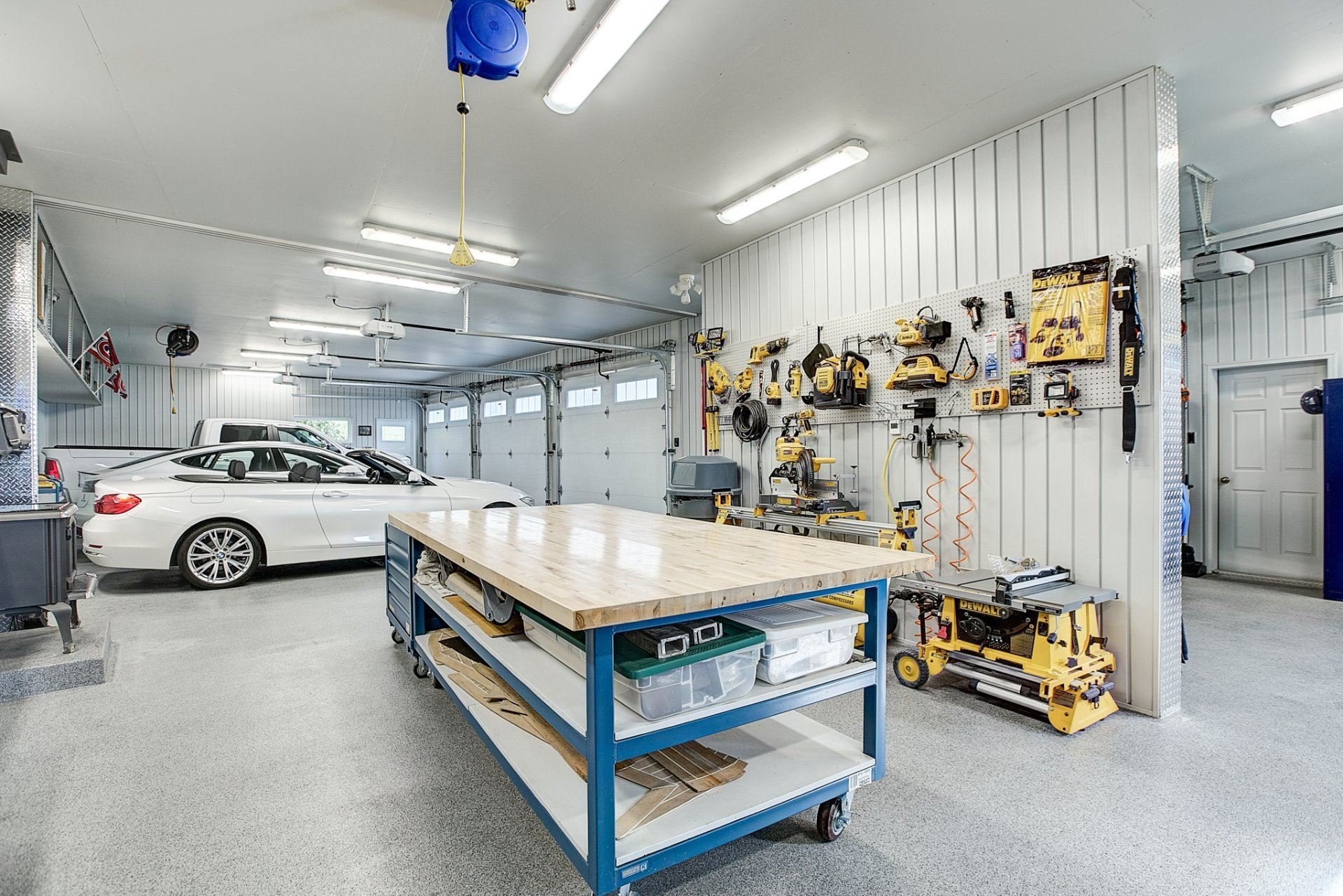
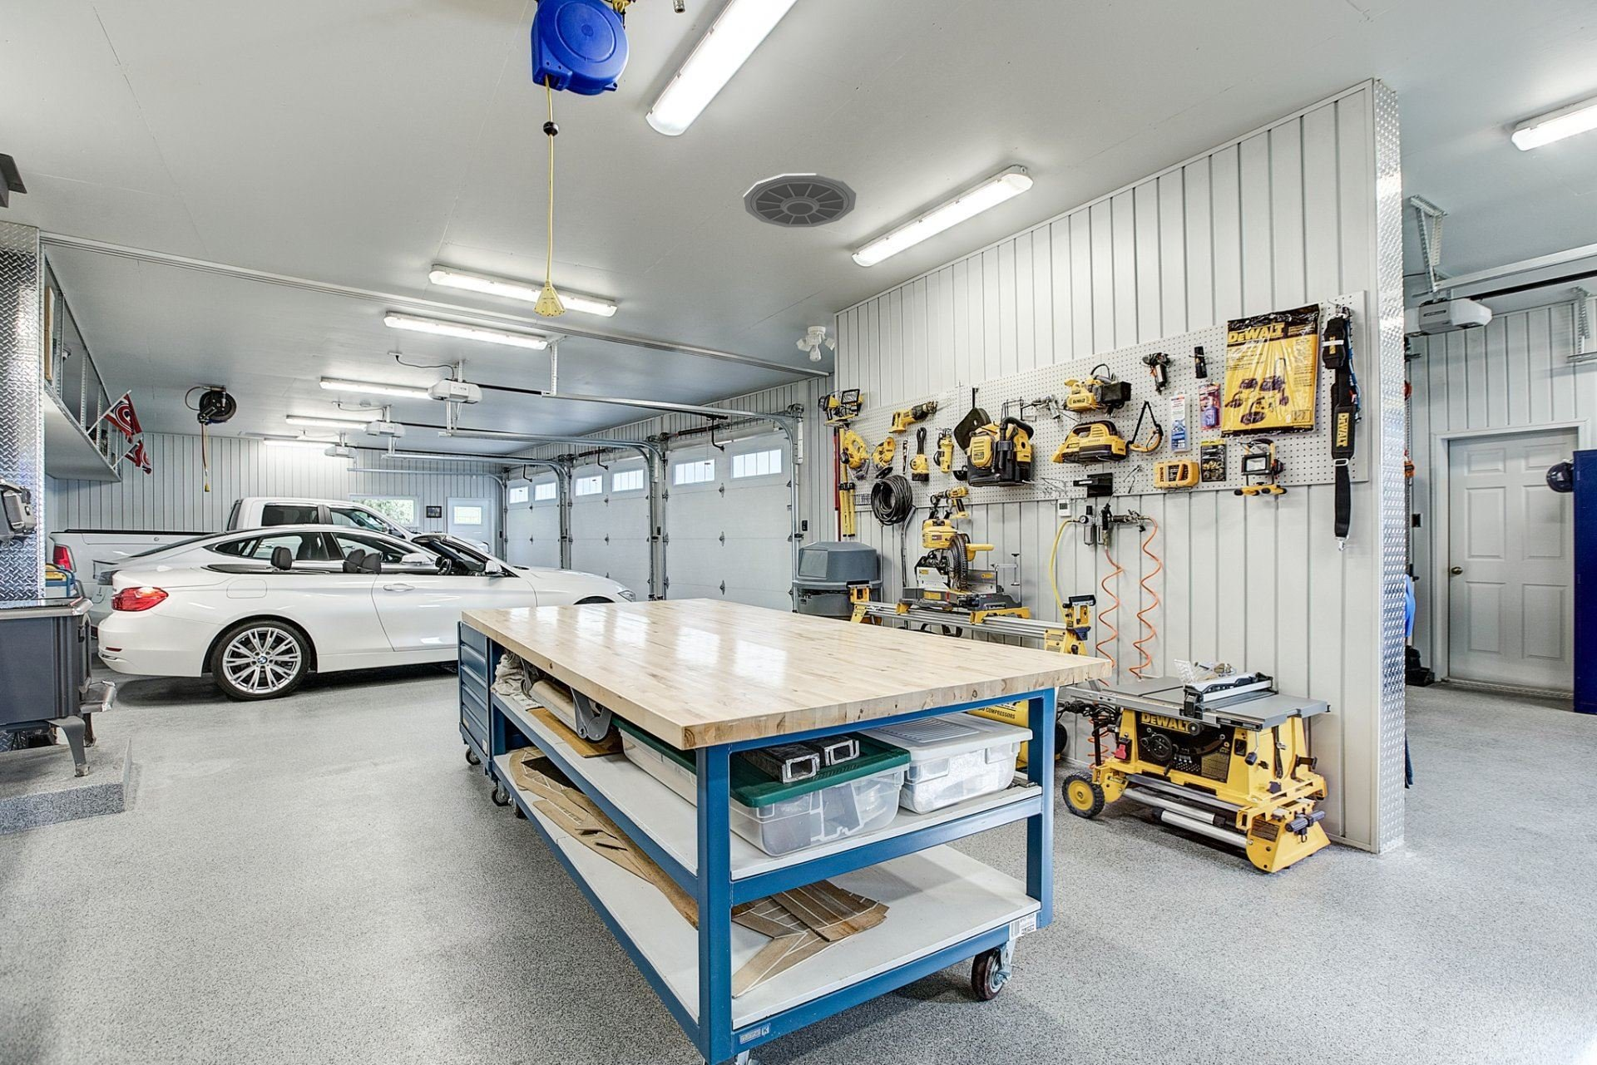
+ ceiling vent (799, 204)
